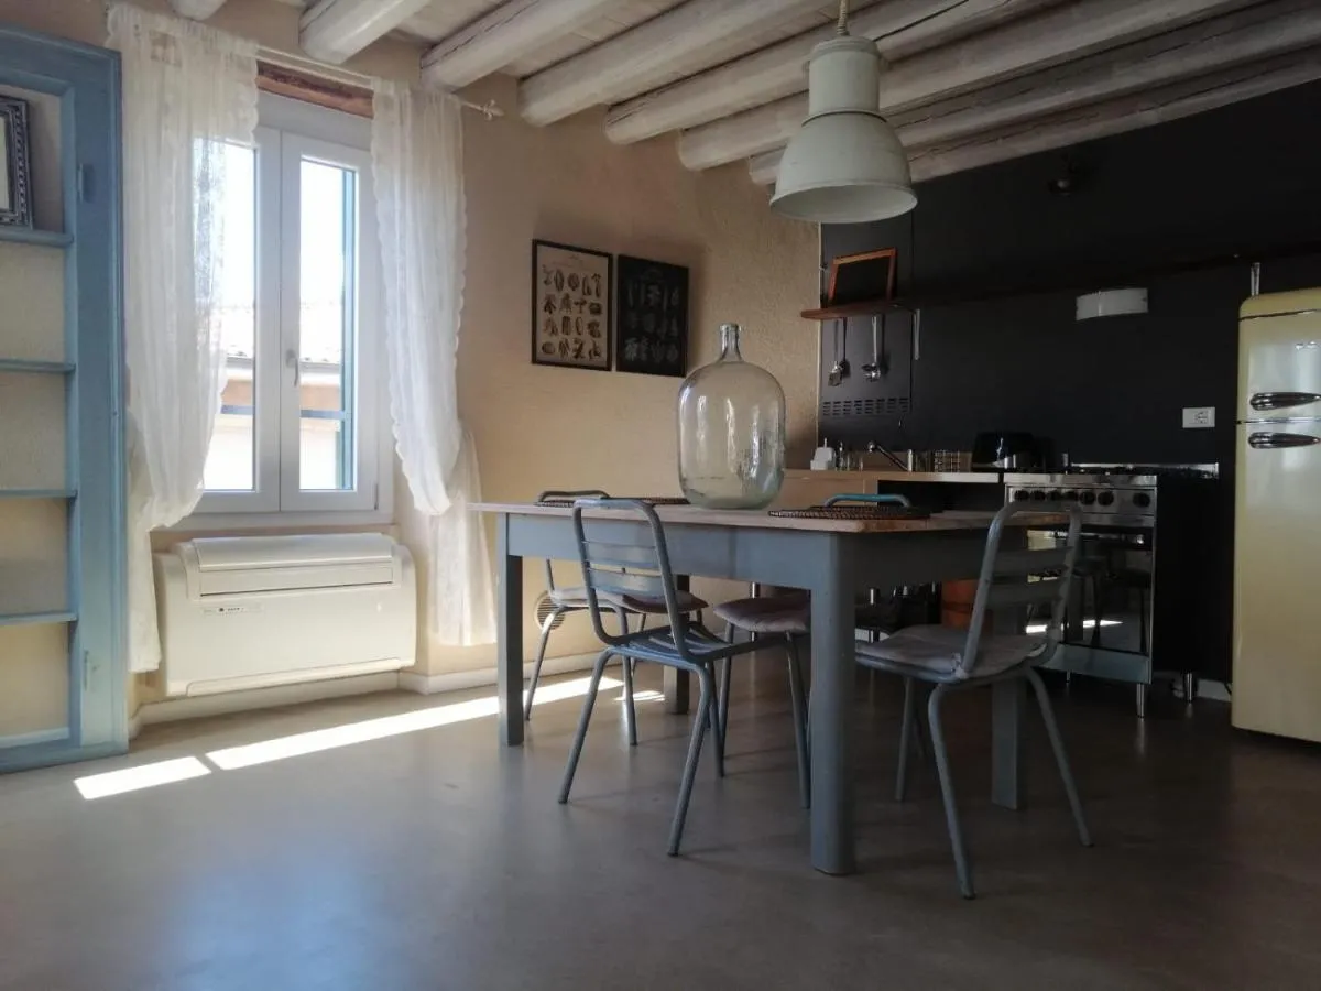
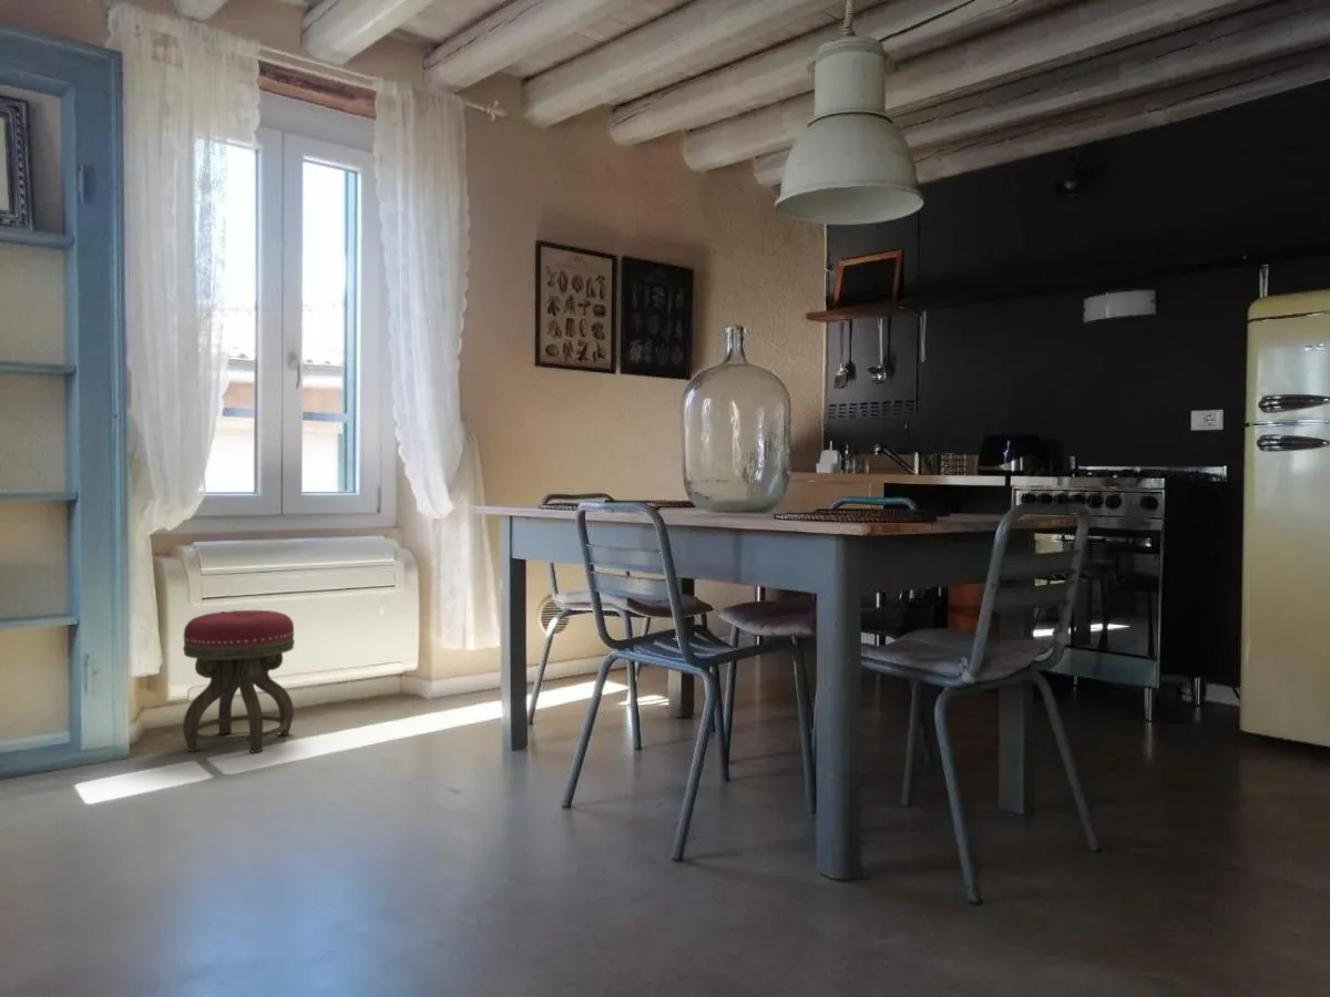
+ stool (239, 678)
